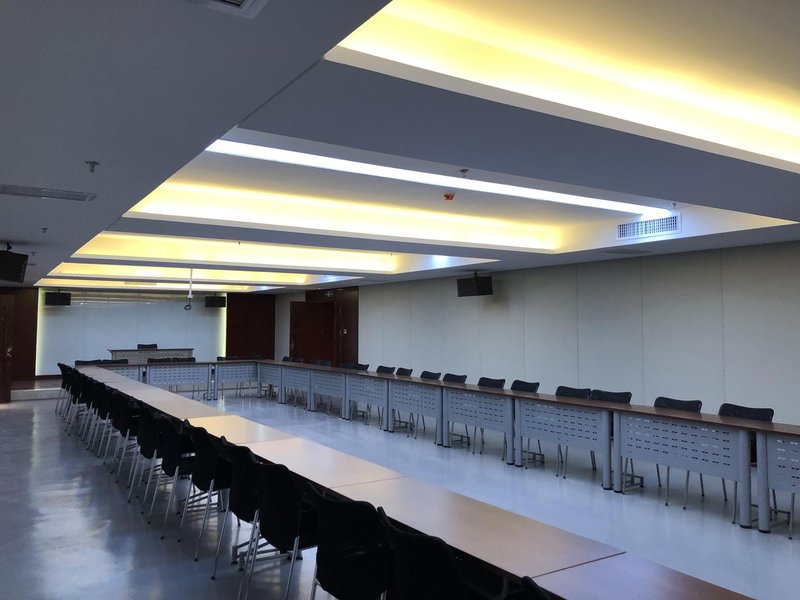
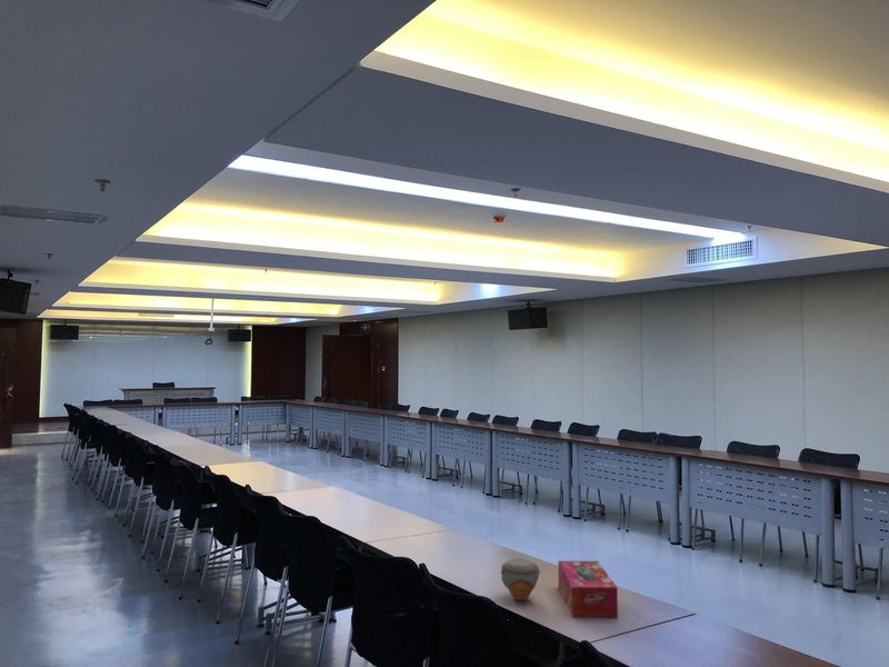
+ jar (520, 579)
+ tissue box (586, 587)
